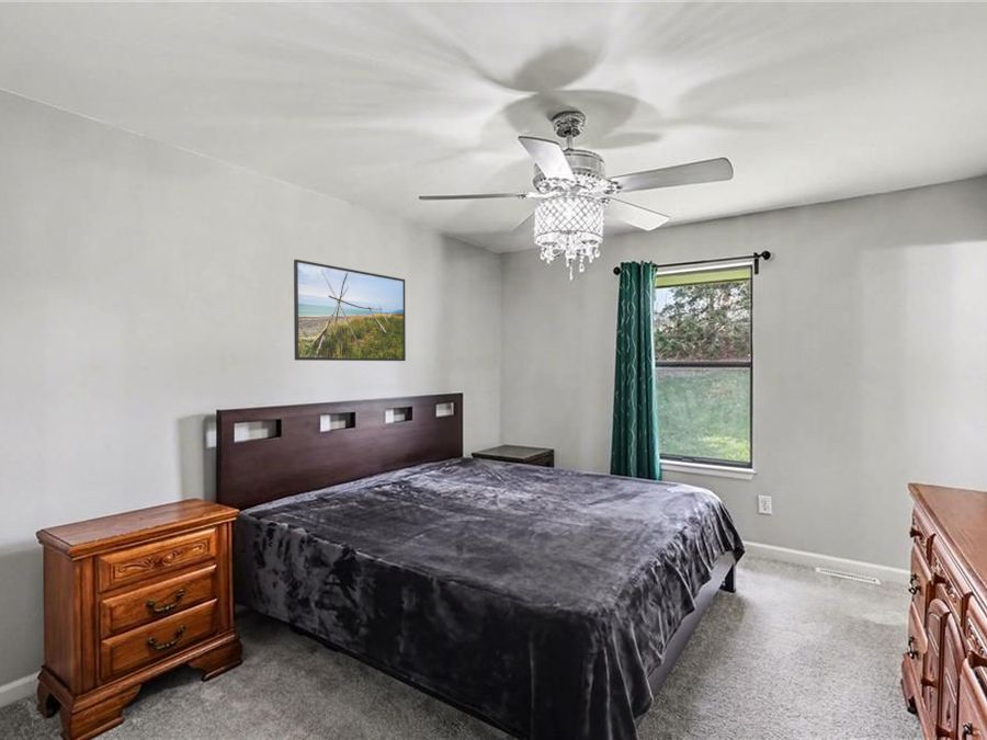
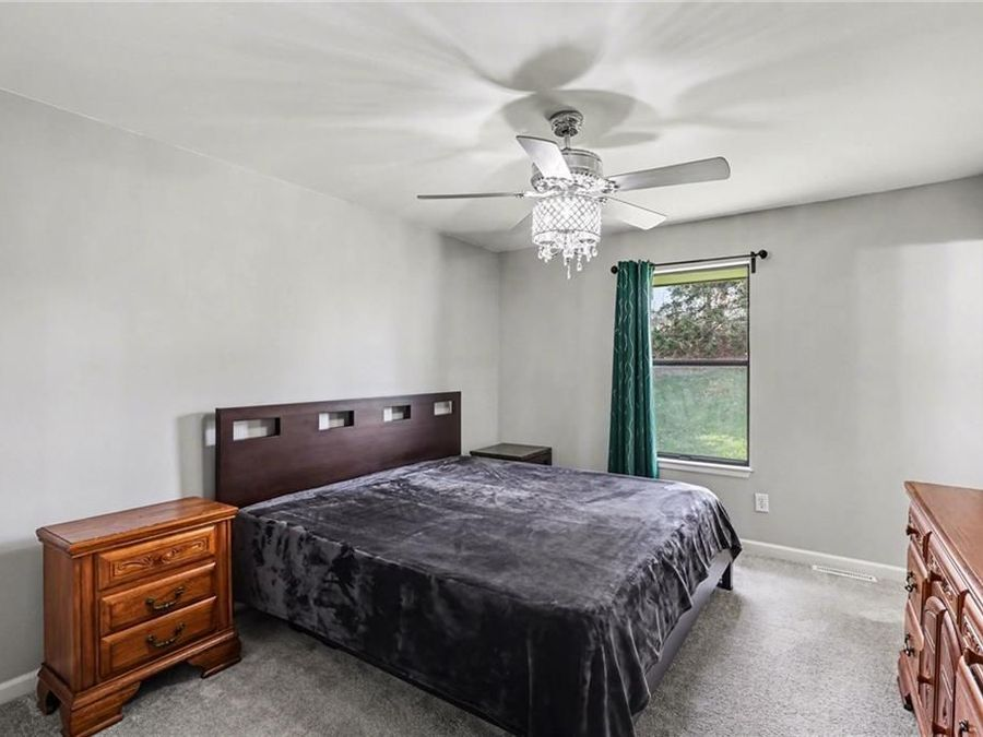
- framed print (355, 315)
